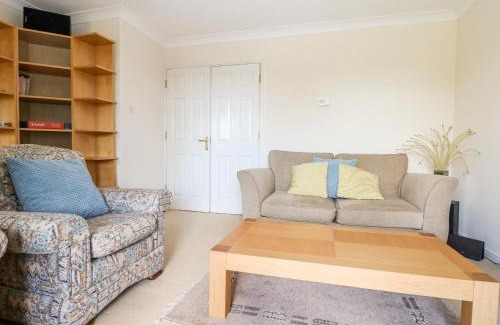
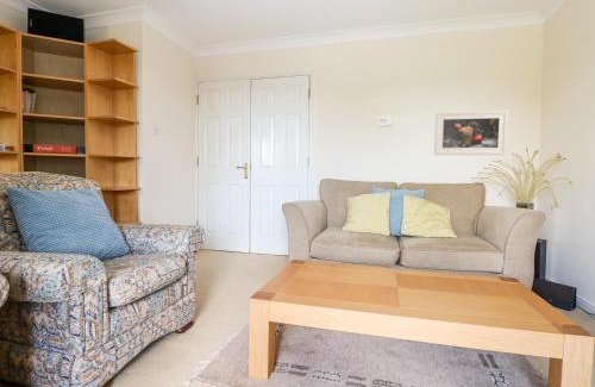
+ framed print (470, 133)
